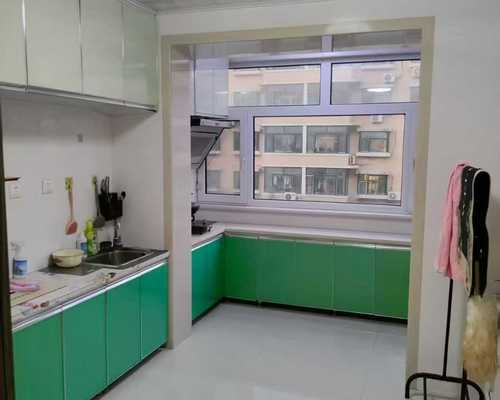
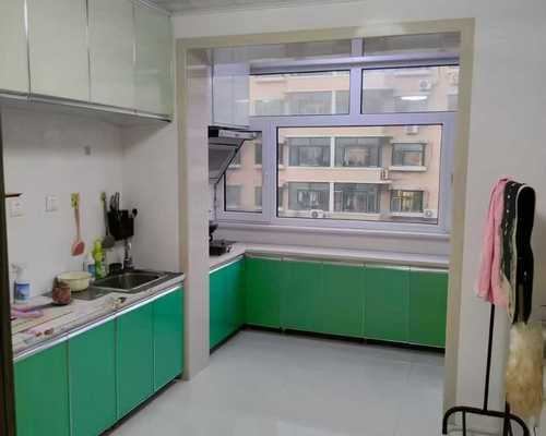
+ mug (62, 295)
